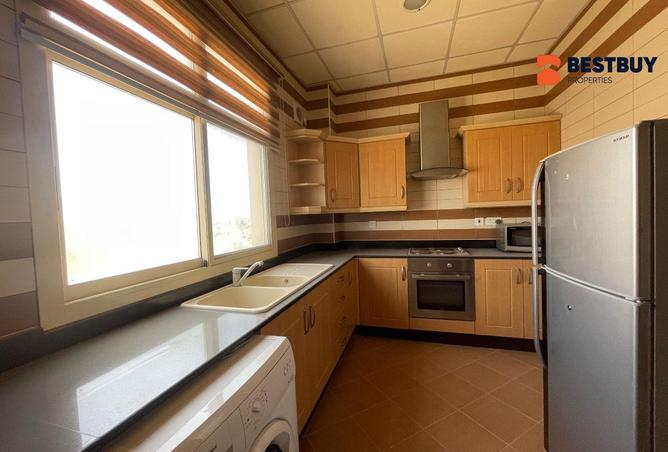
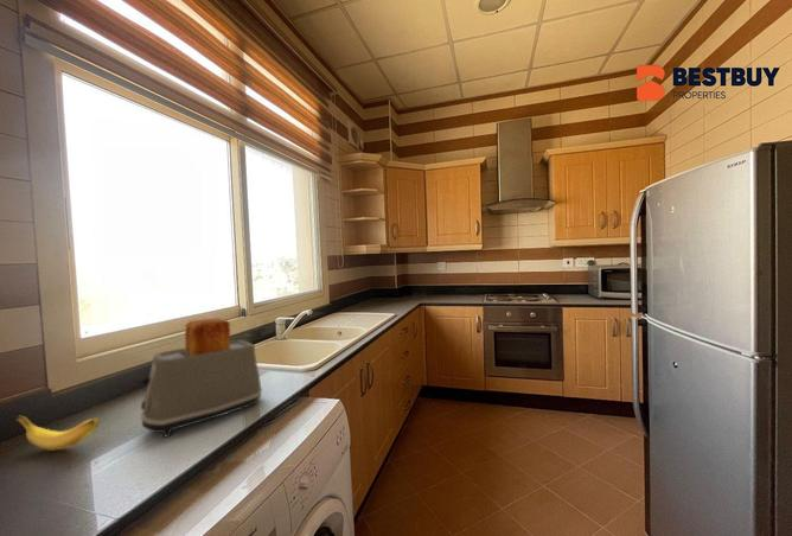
+ toaster (205, 368)
+ banana (59, 432)
